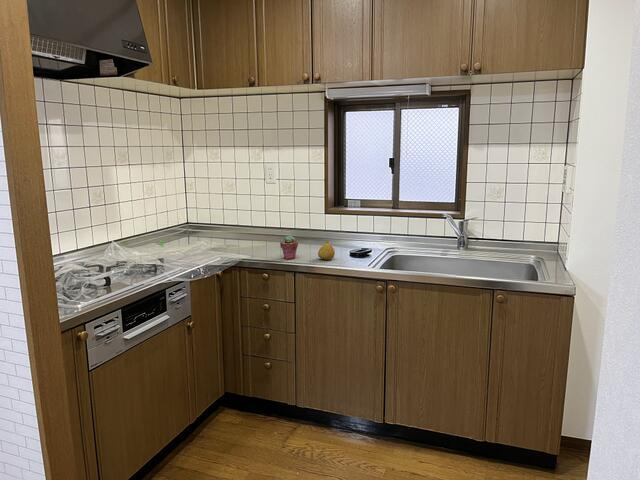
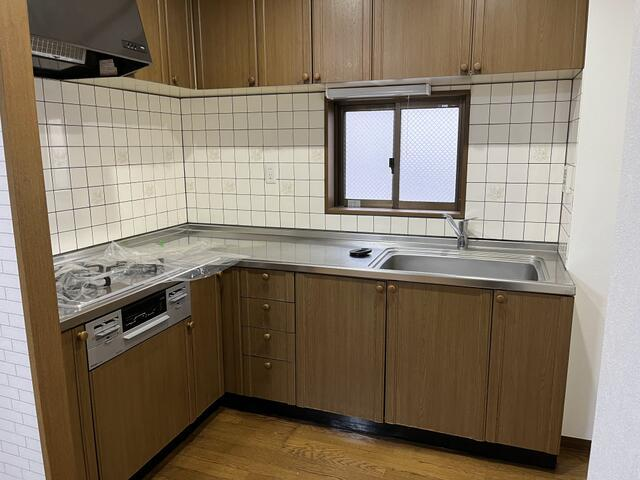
- potted succulent (289, 246)
- fruit (326, 249)
